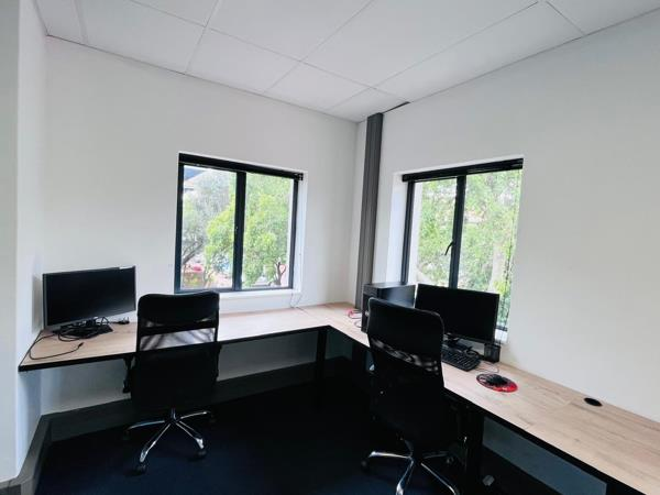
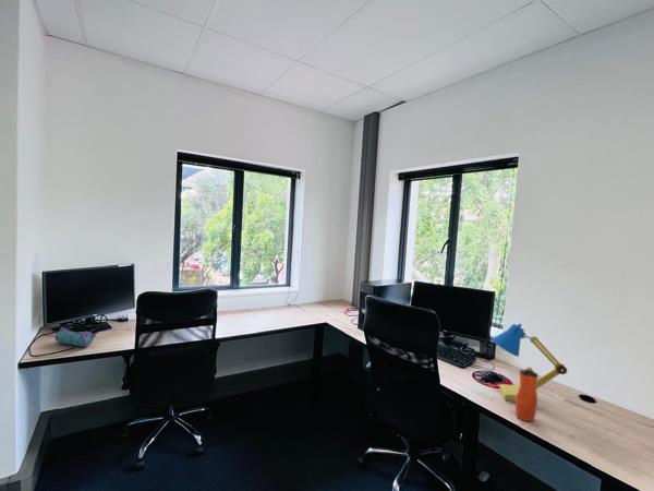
+ desk lamp (518, 356)
+ pencil case (74, 337)
+ water bottle (526, 392)
